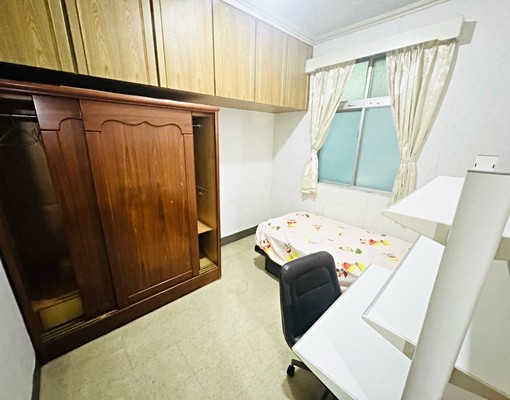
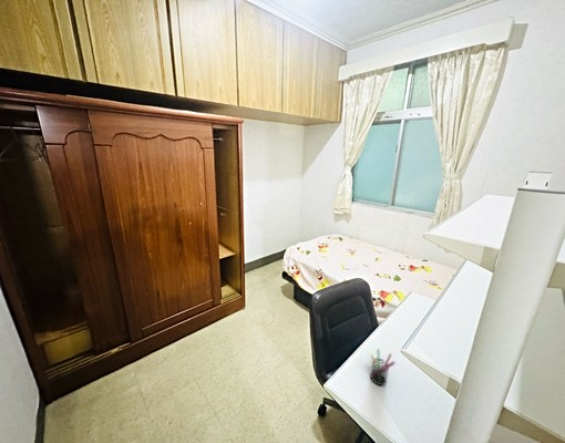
+ pen holder (380, 365)
